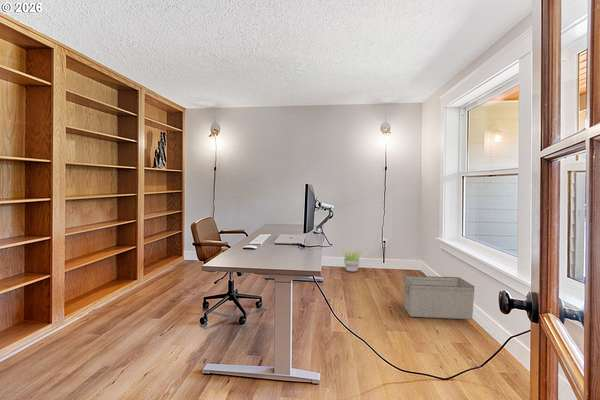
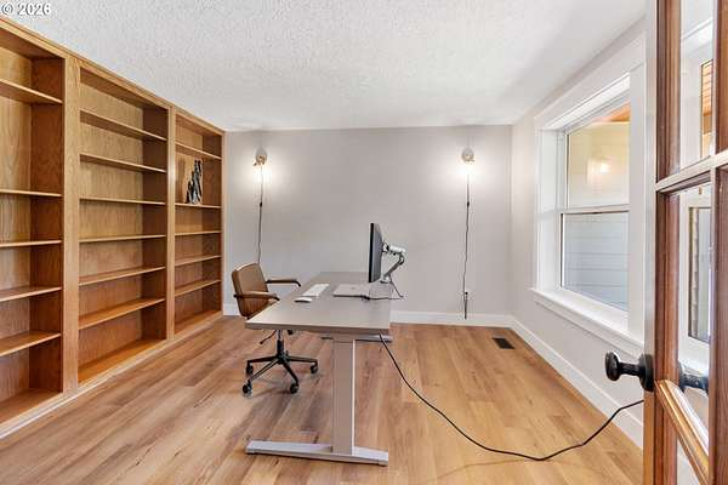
- potted plant (351, 260)
- storage bin (436, 296)
